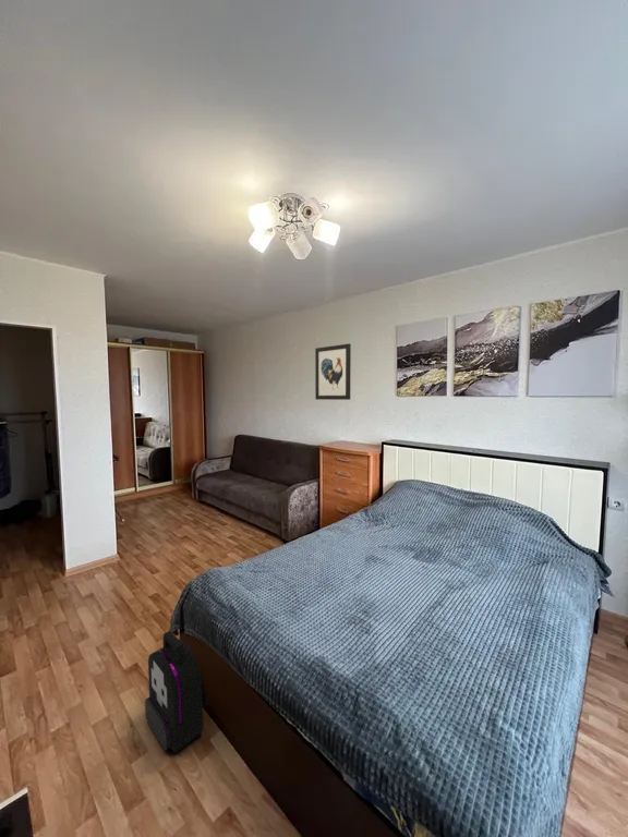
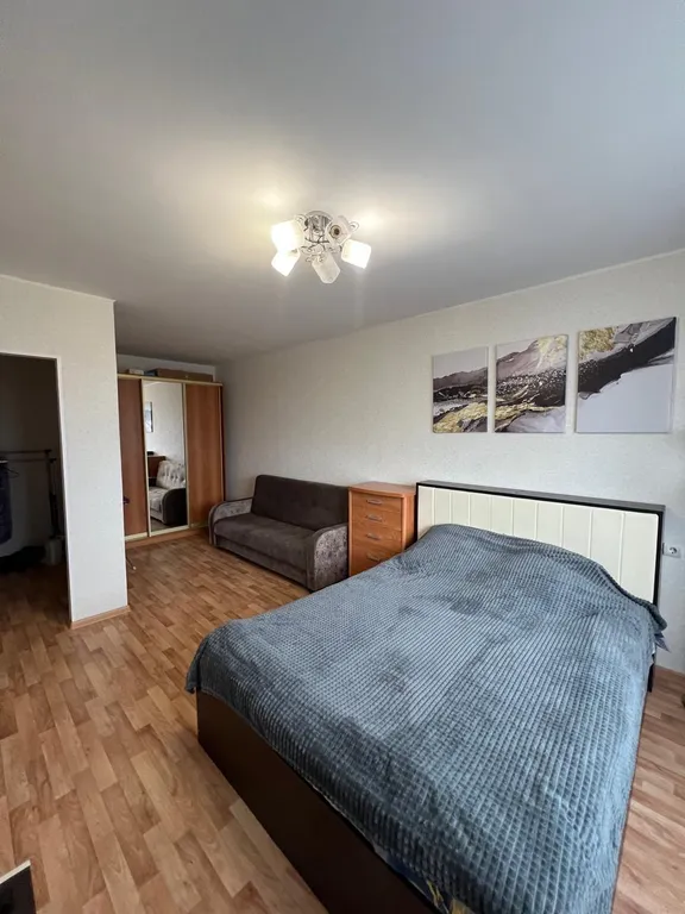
- wall art (331, 373)
- backpack (176, 680)
